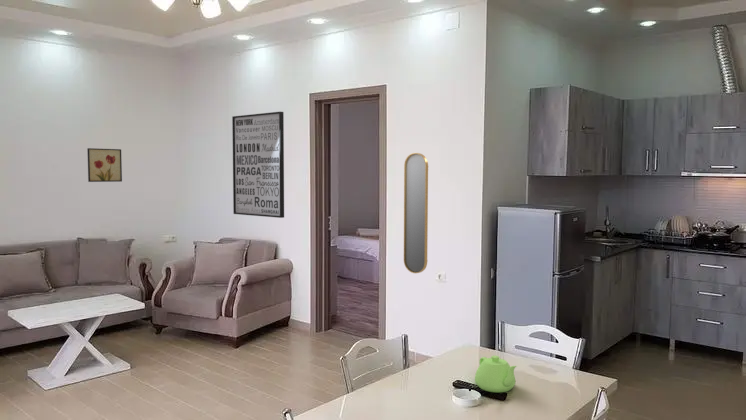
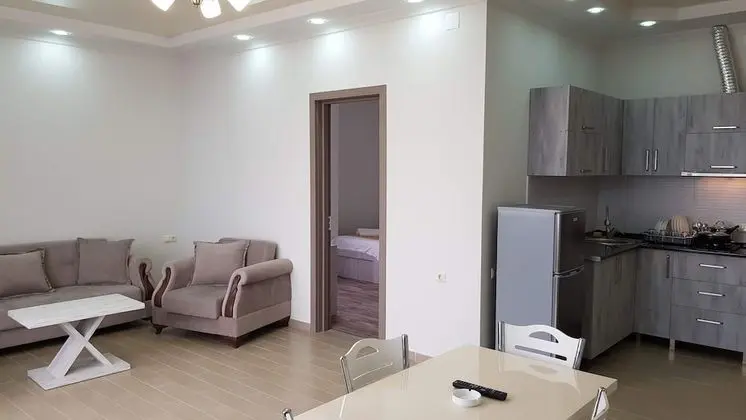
- wall art (104, 165)
- home mirror (415, 213)
- wall art (257, 165)
- teapot (496, 372)
